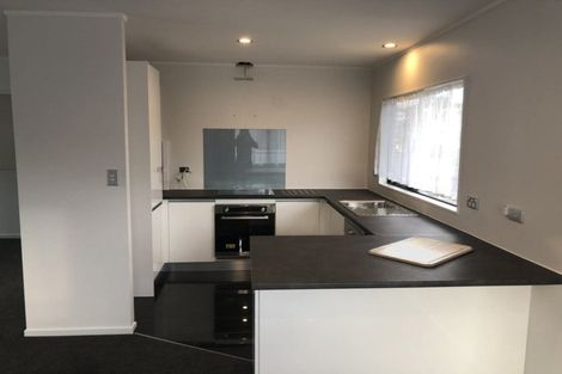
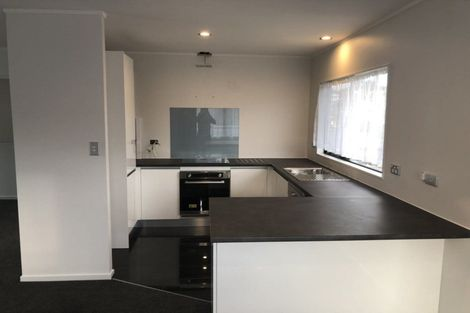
- chopping board (421, 250)
